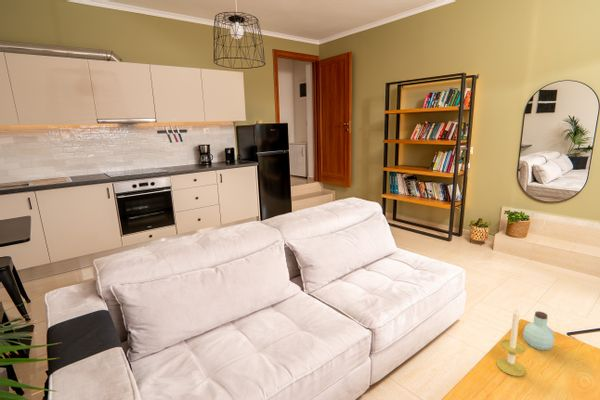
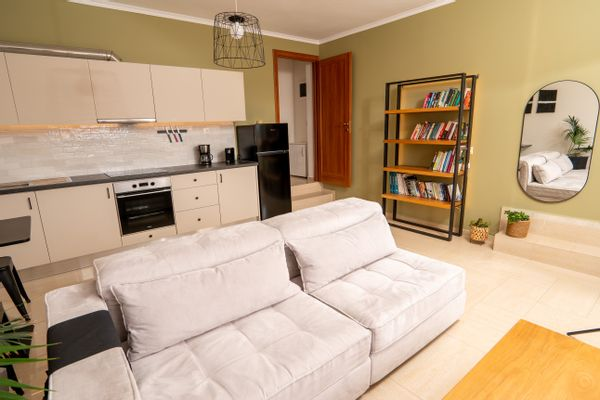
- jar (539, 329)
- candle (513, 338)
